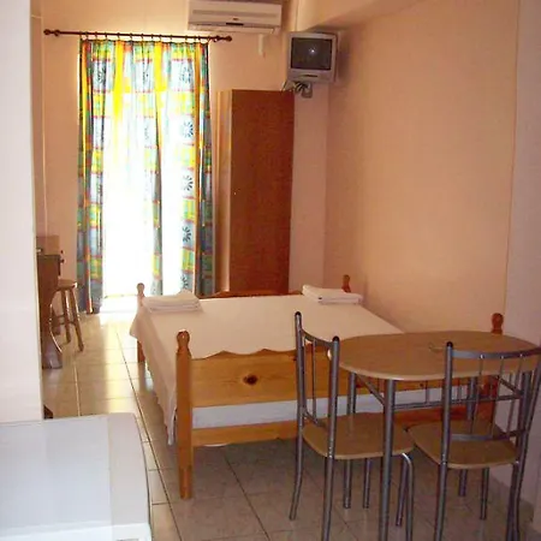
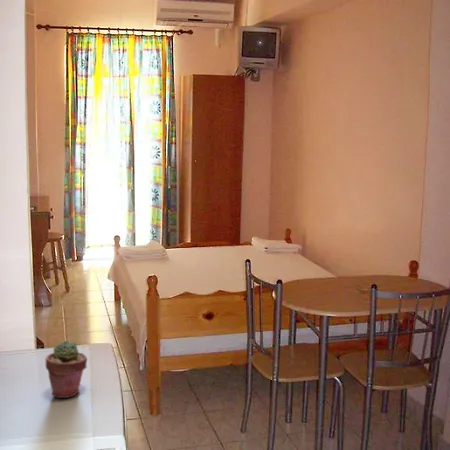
+ potted succulent (66, 367)
